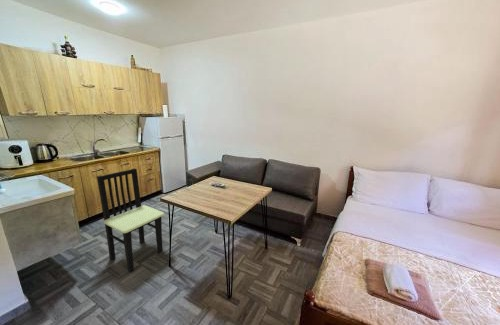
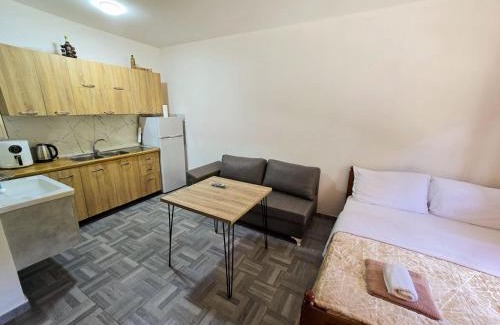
- dining chair (133, 217)
